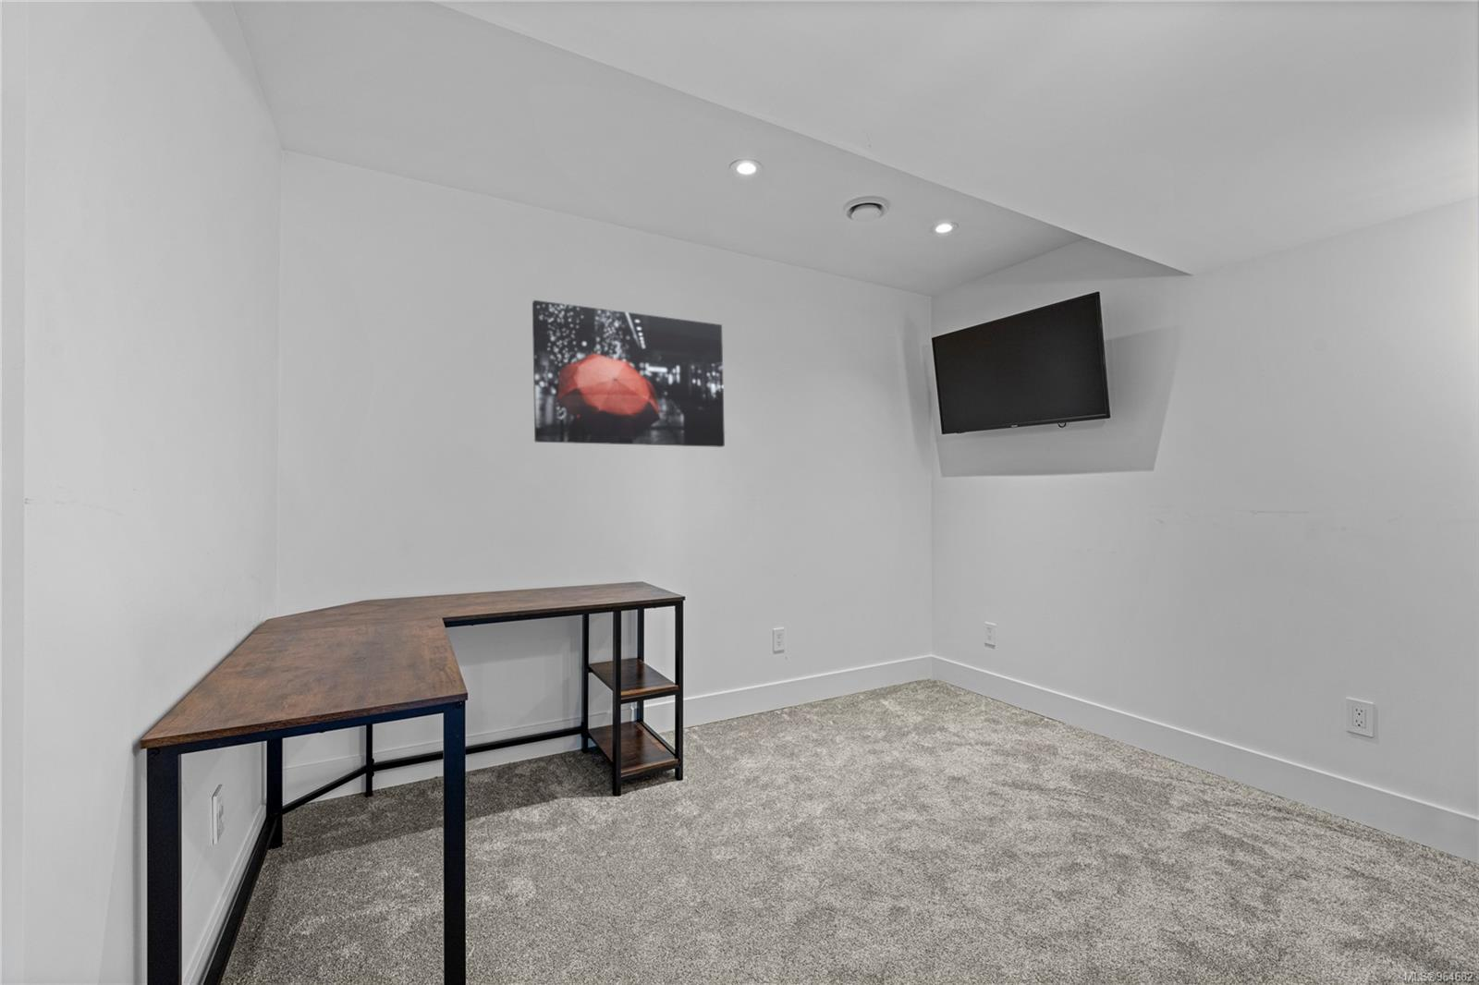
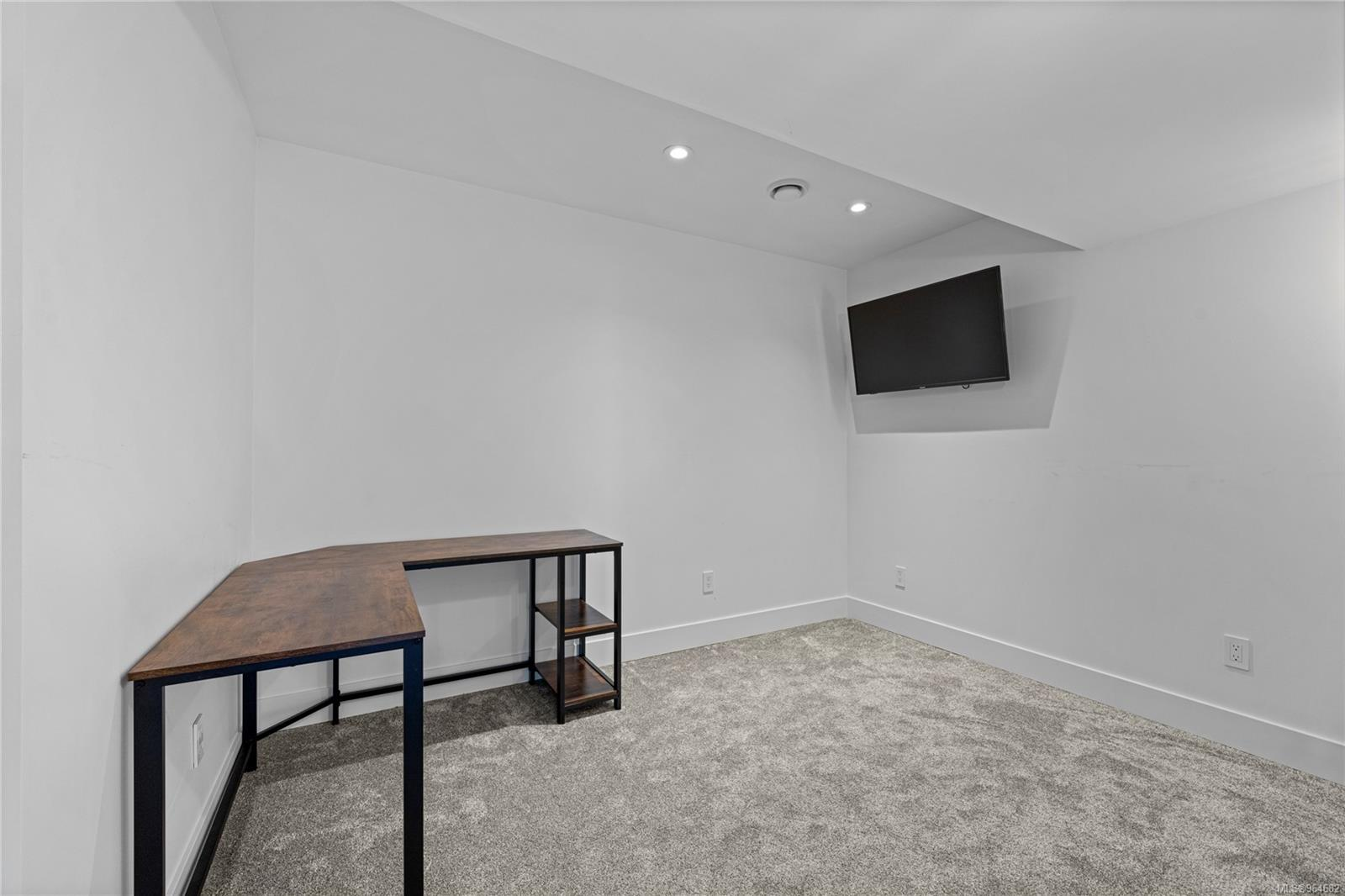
- wall art (634, 379)
